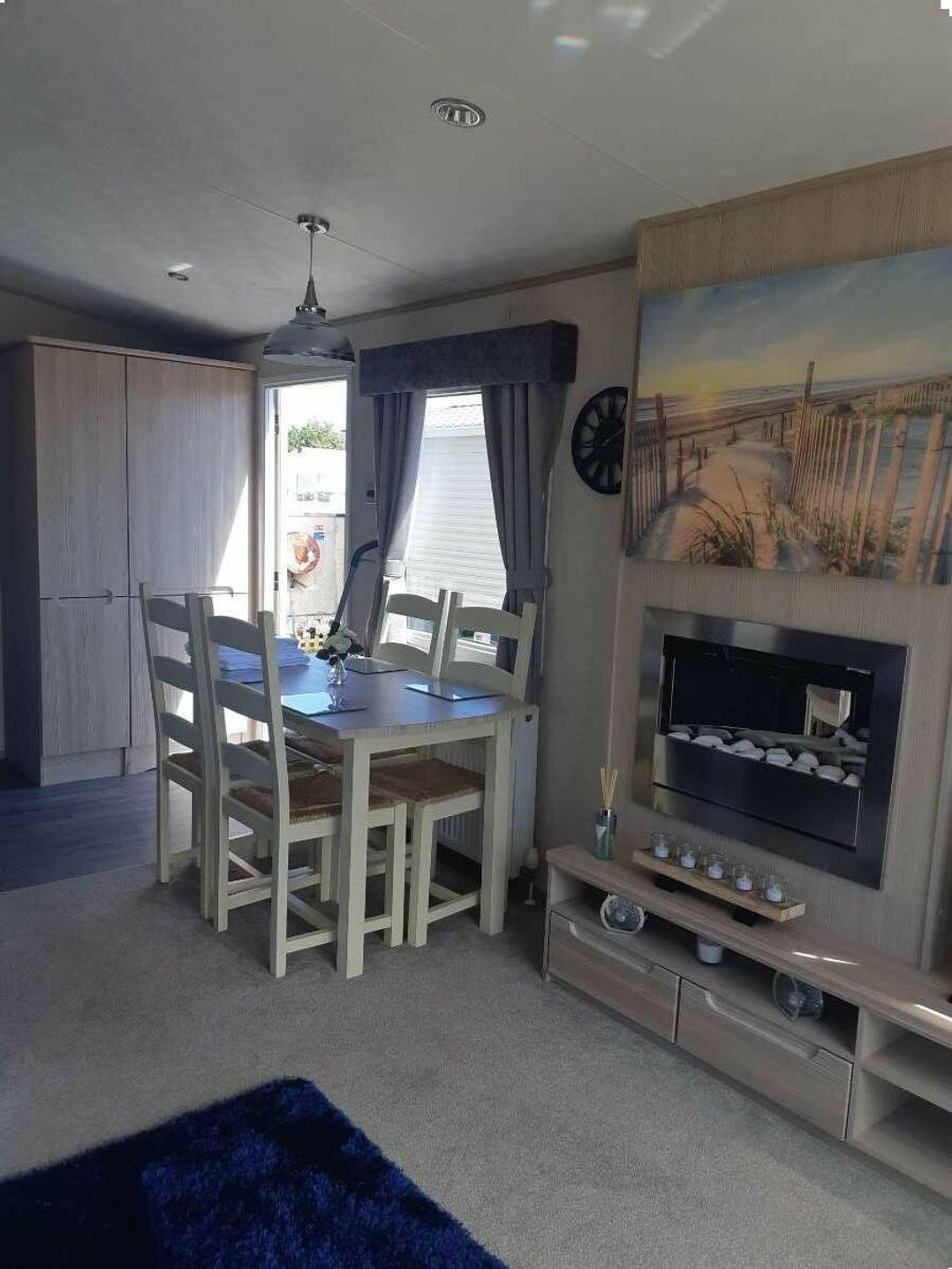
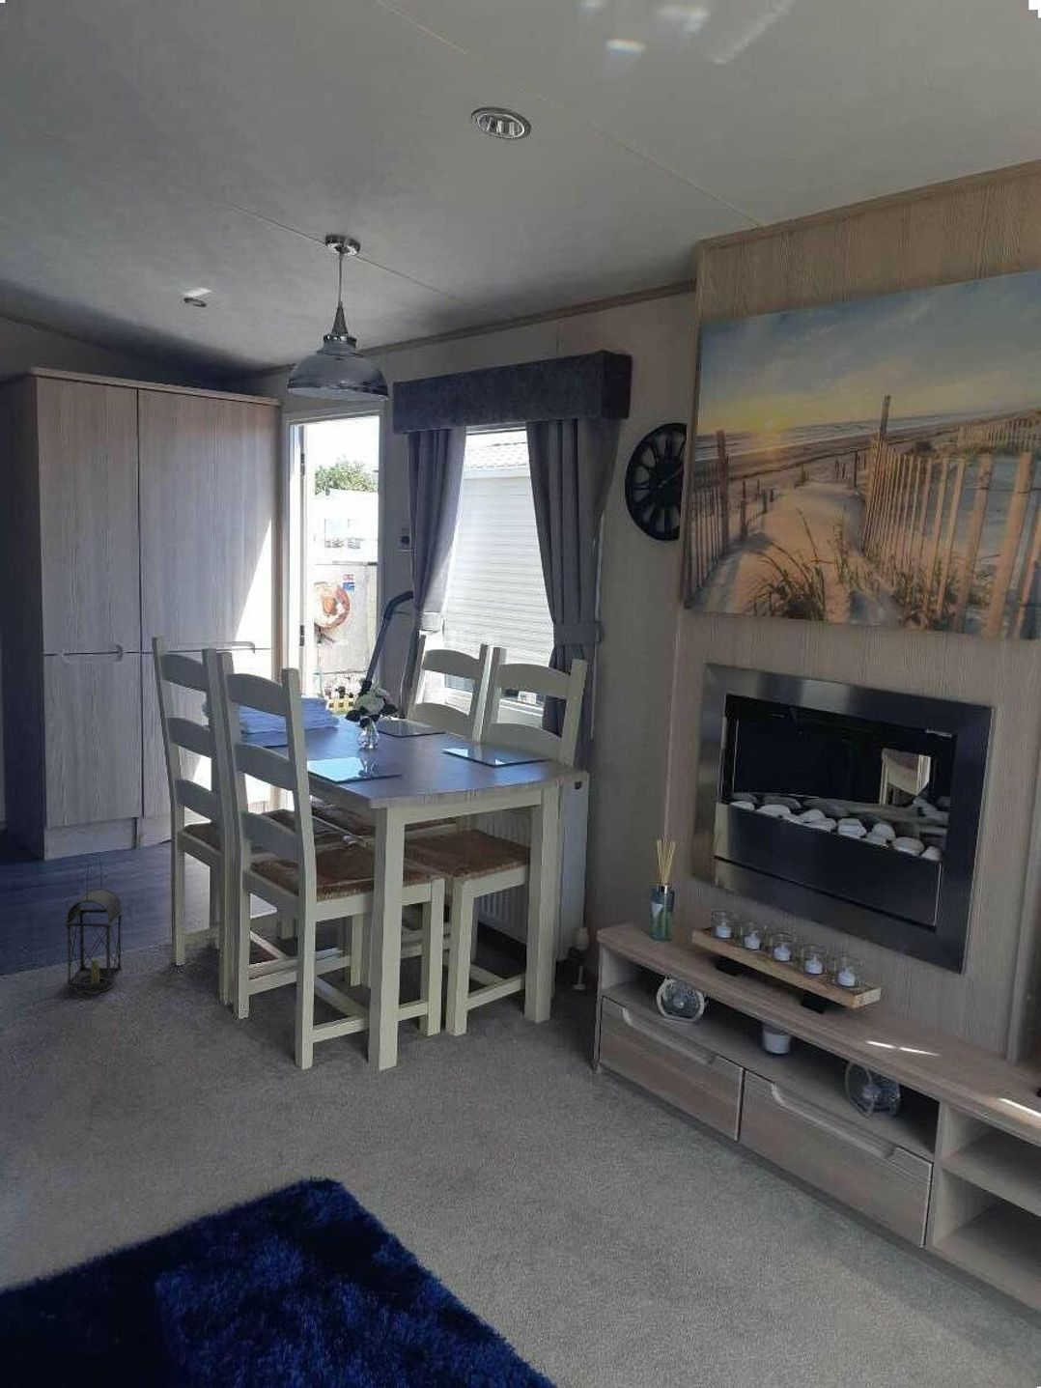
+ lantern (94, 923)
